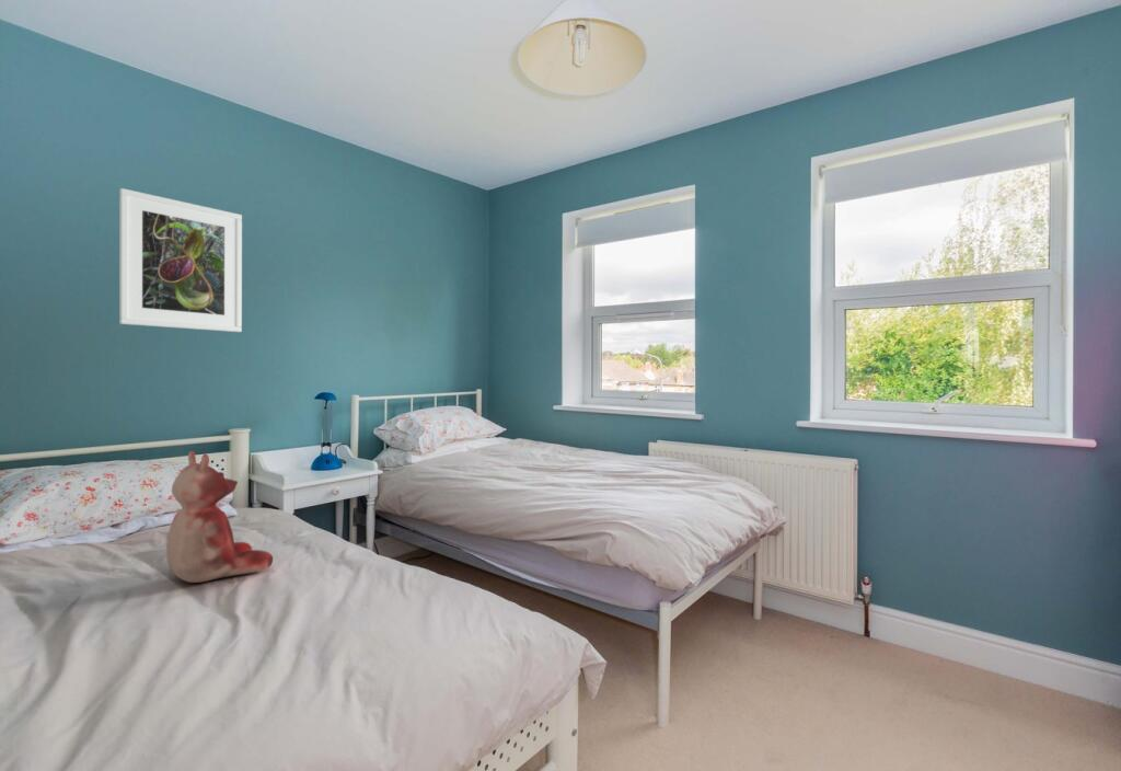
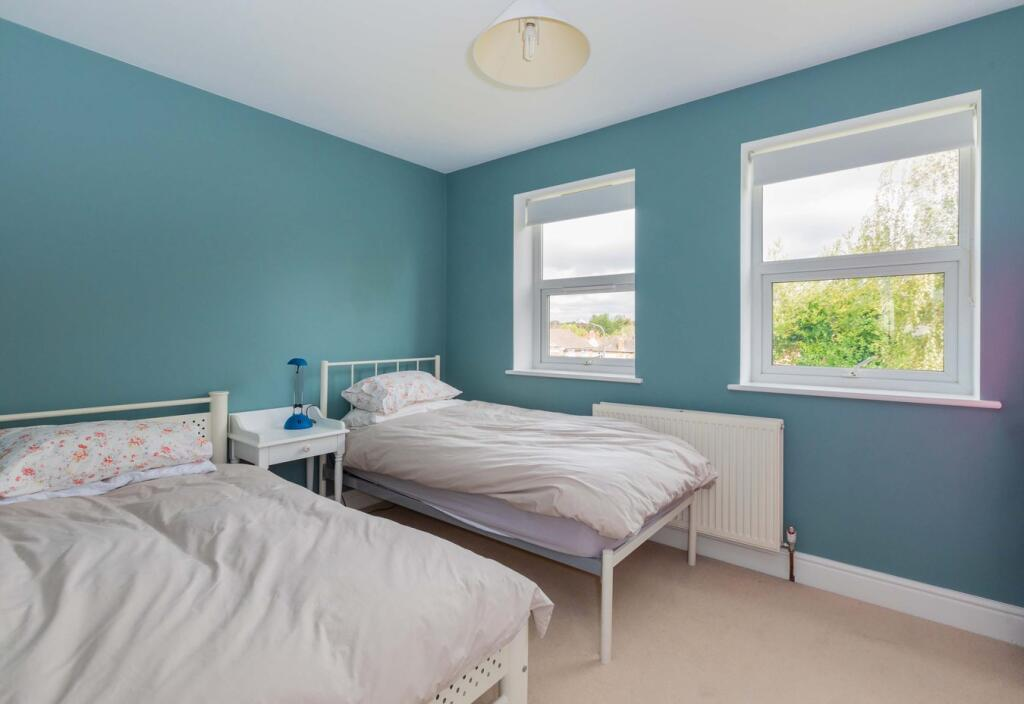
- teddy bear (219, 513)
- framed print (185, 265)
